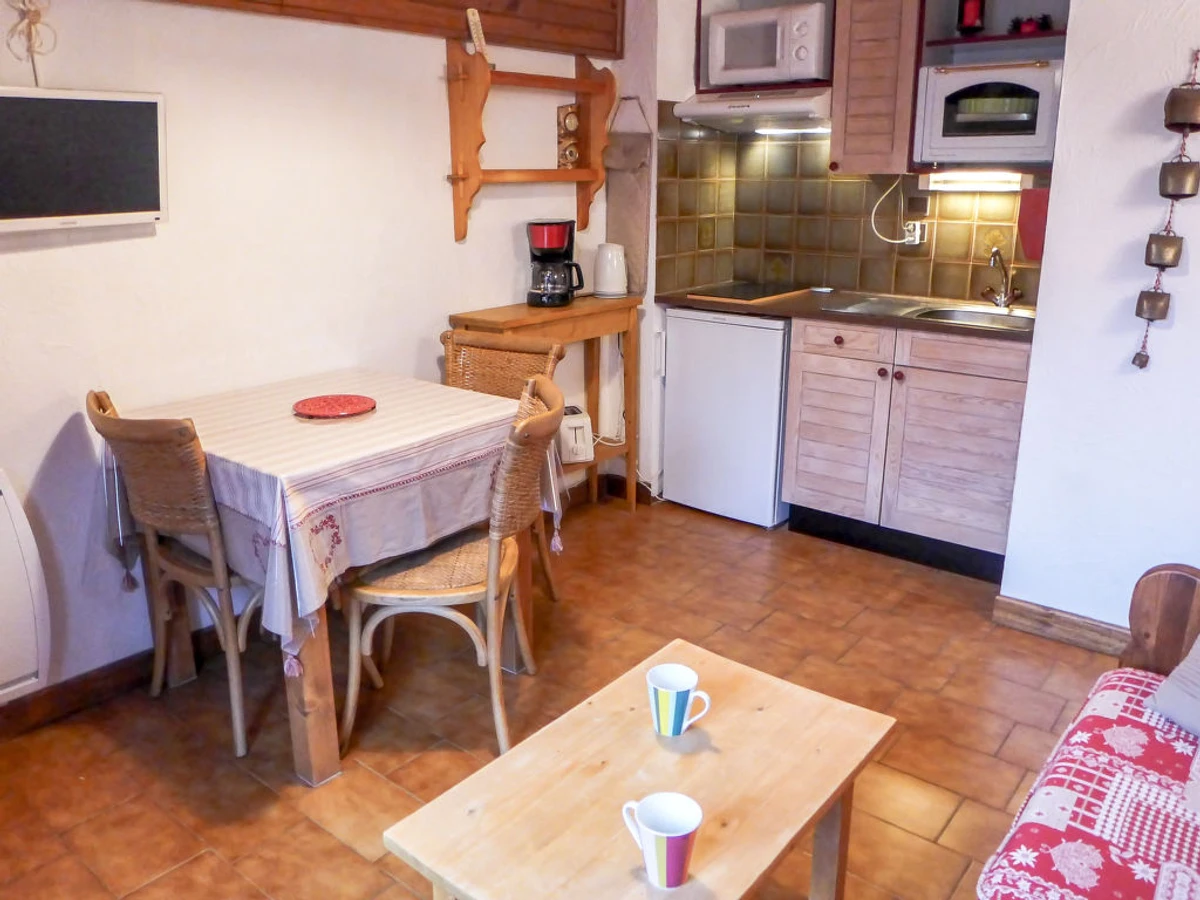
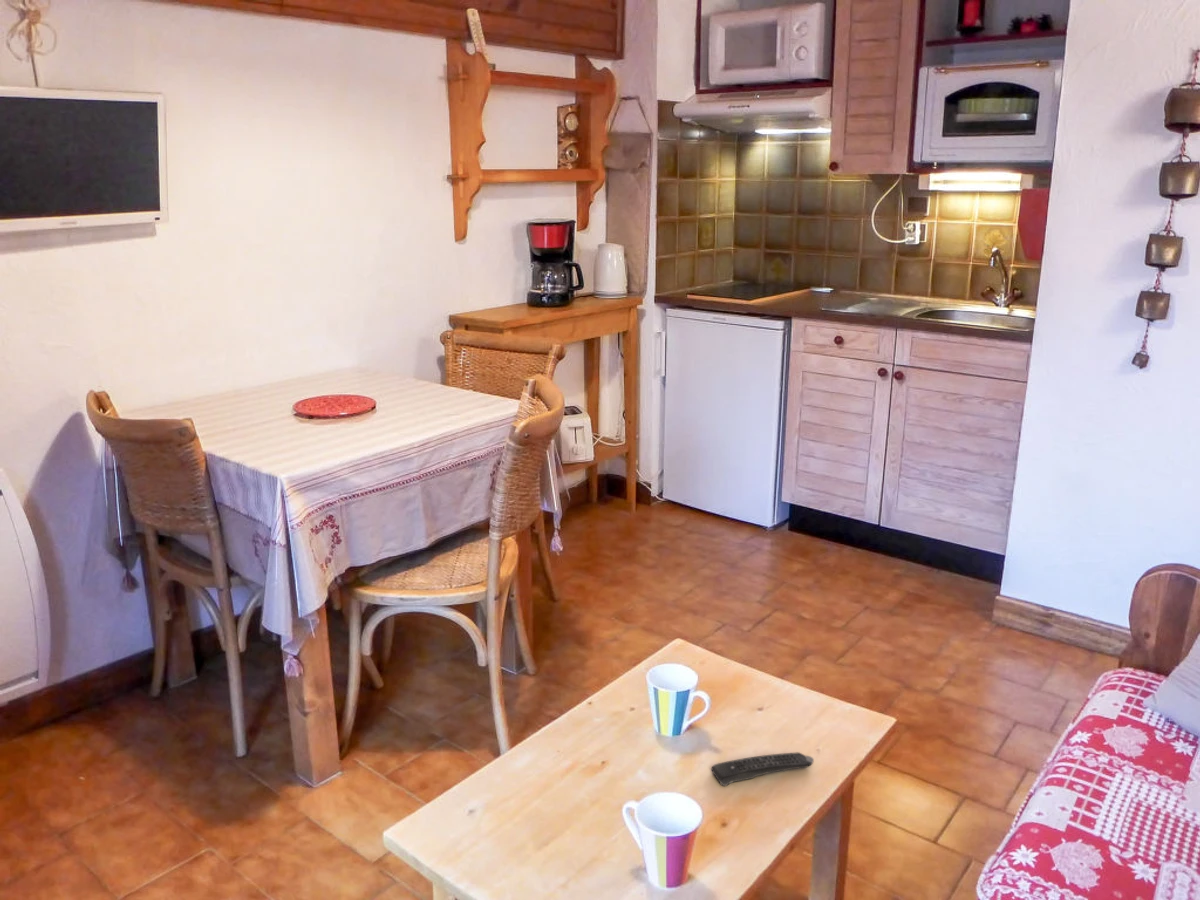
+ remote control (764, 766)
